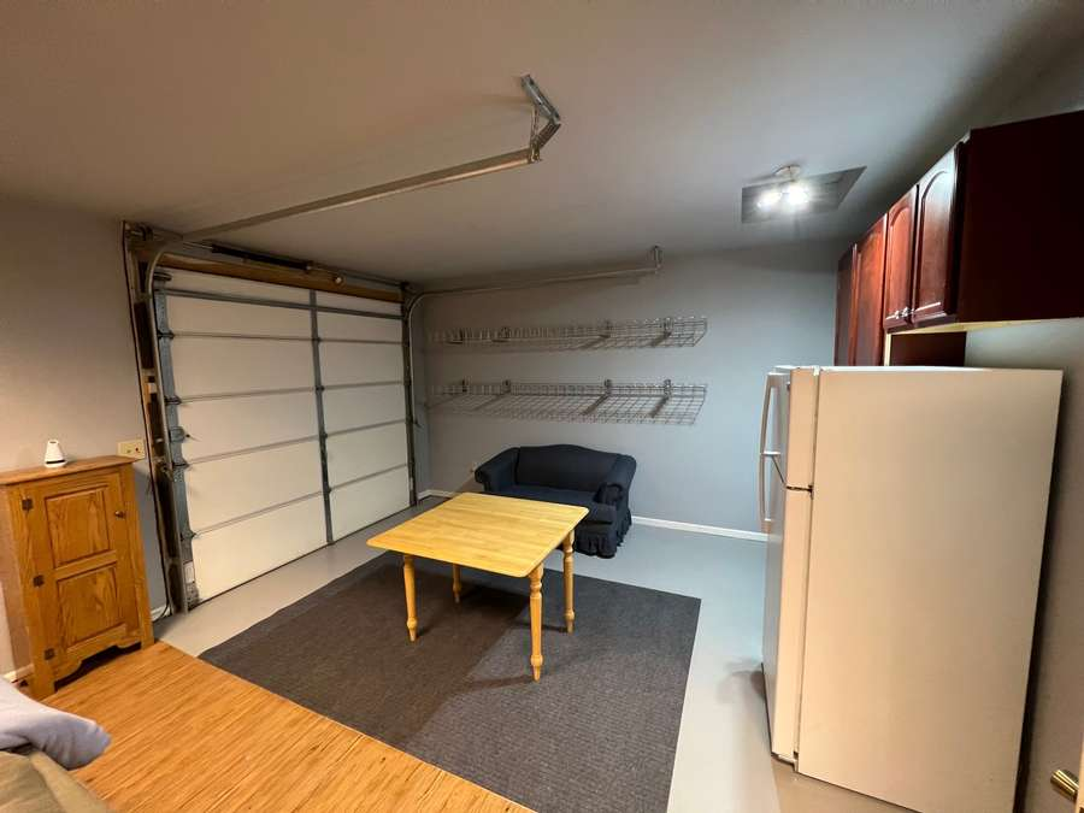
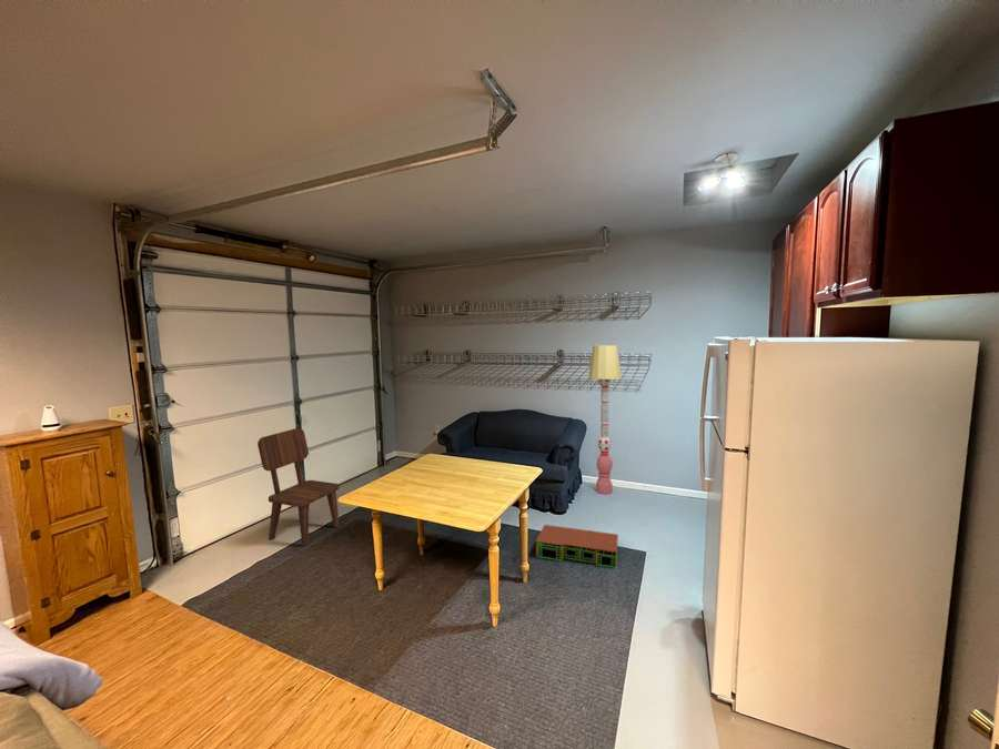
+ dining chair (302, 484)
+ storage bin (577, 543)
+ floor lamp (604, 419)
